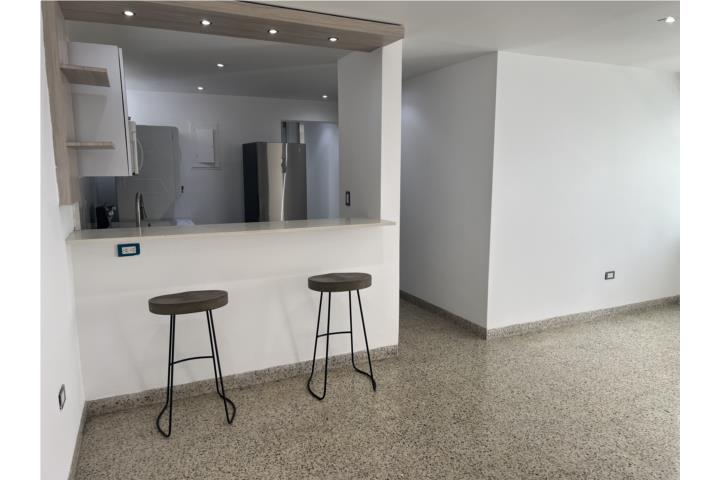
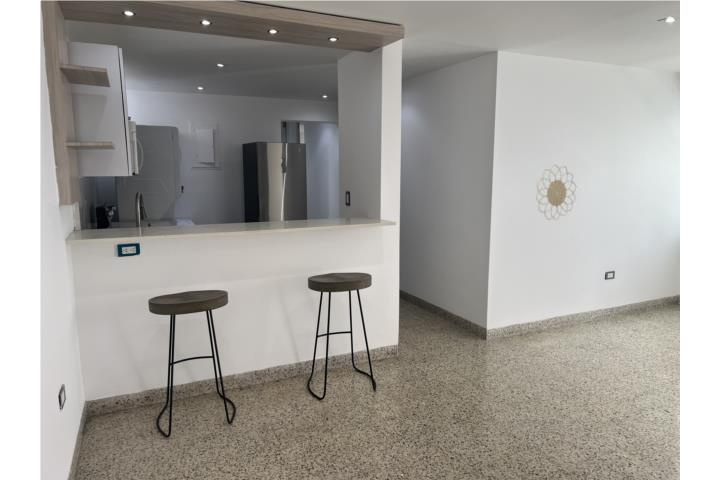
+ decorative wall piece (556, 192)
